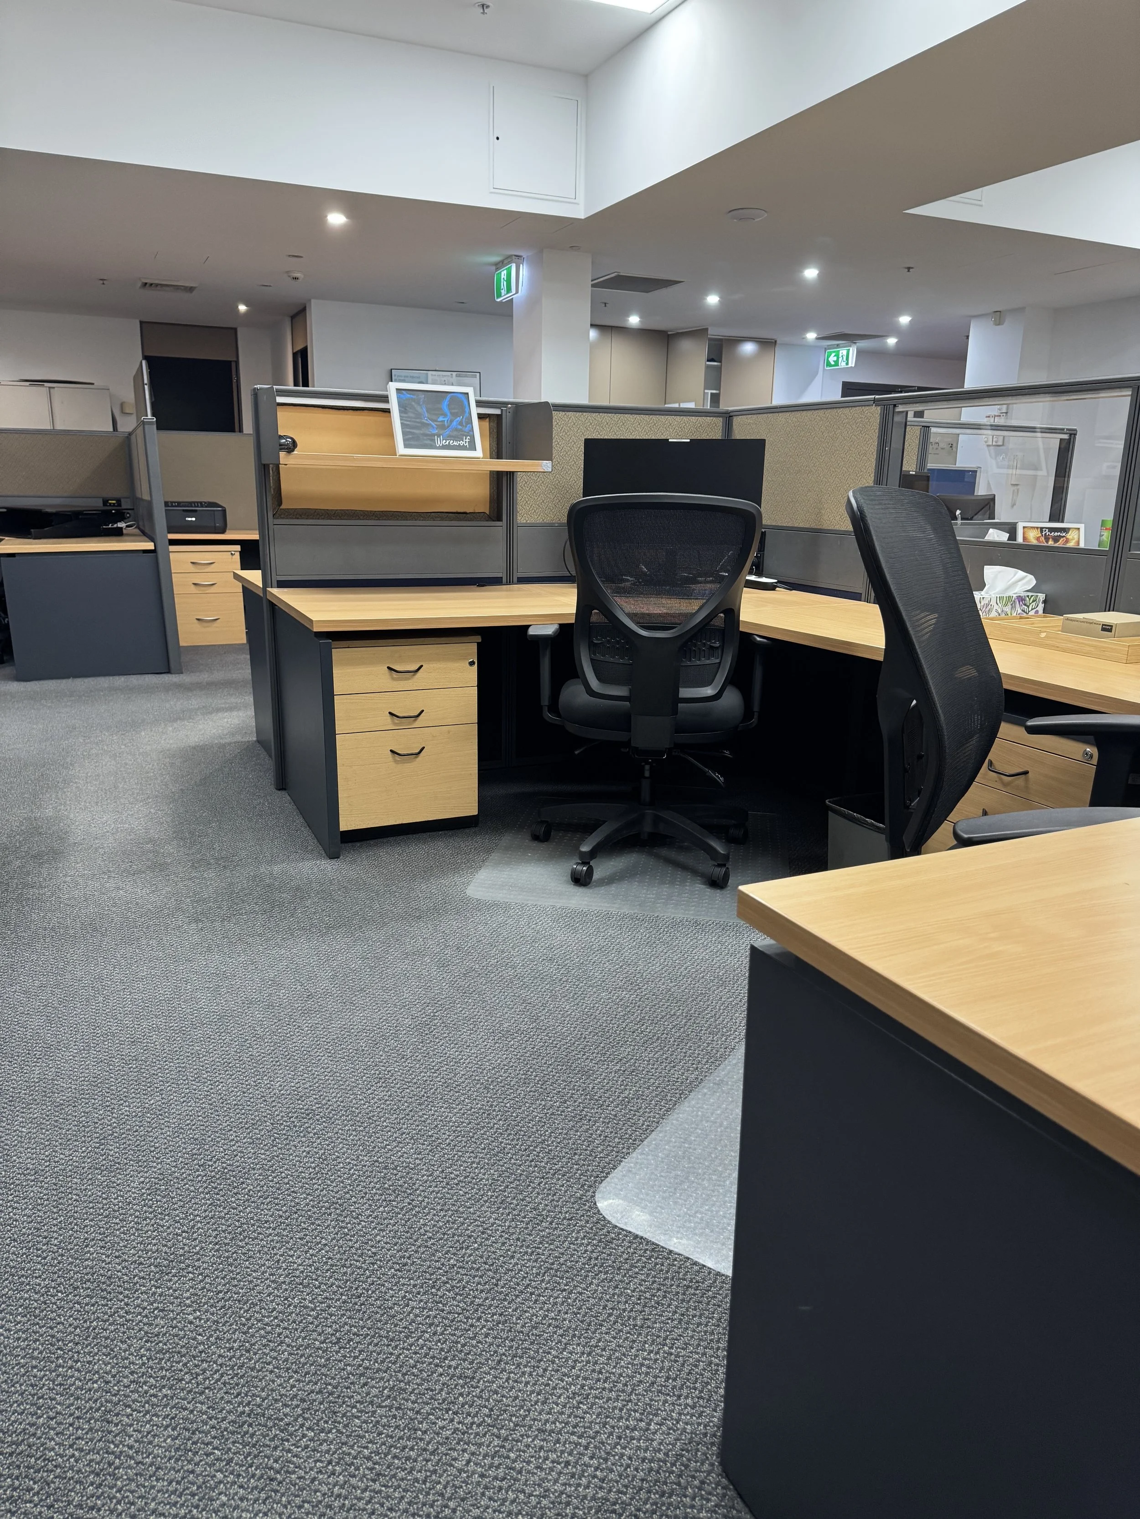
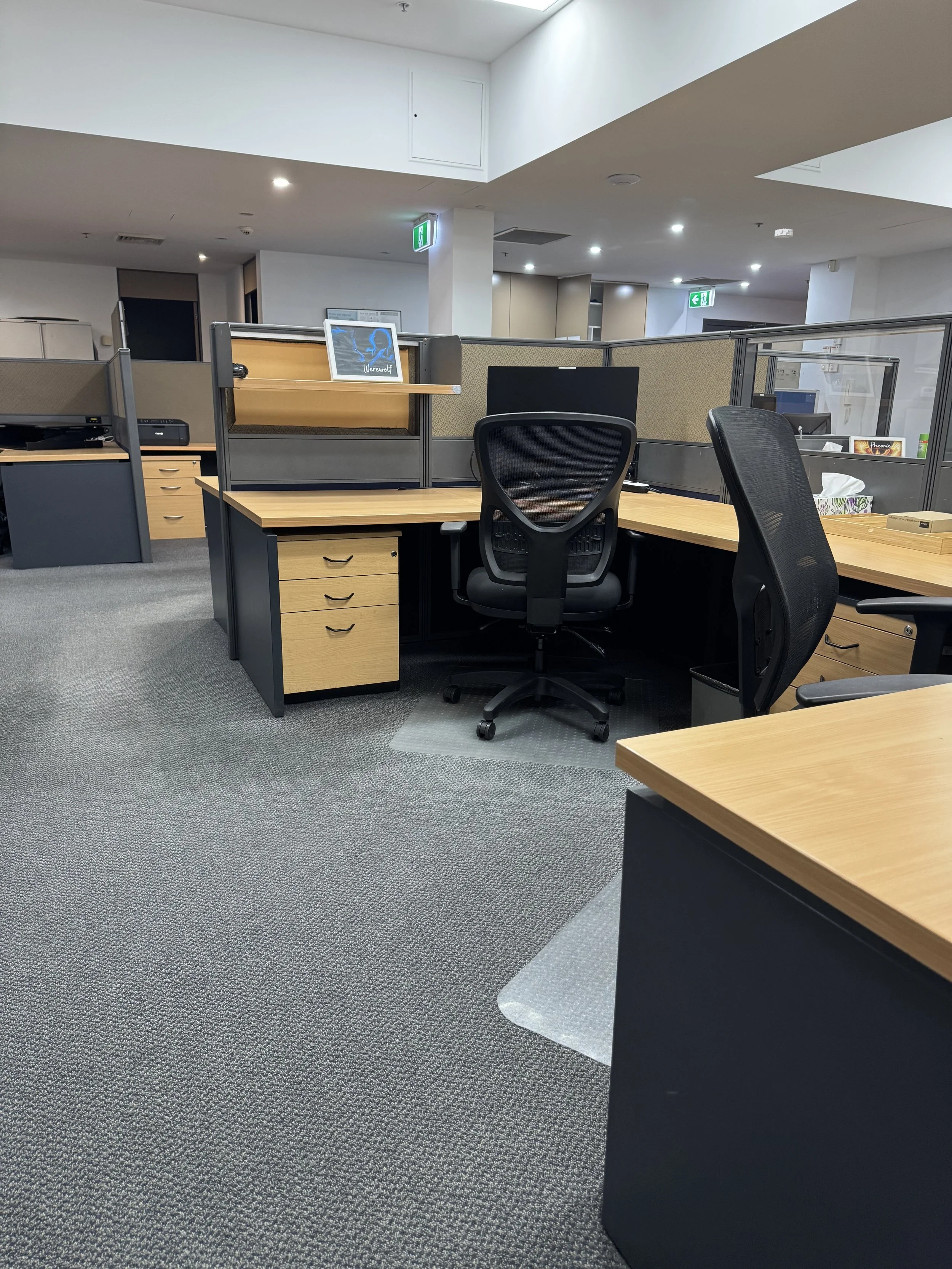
+ smoke detector (784, 233)
